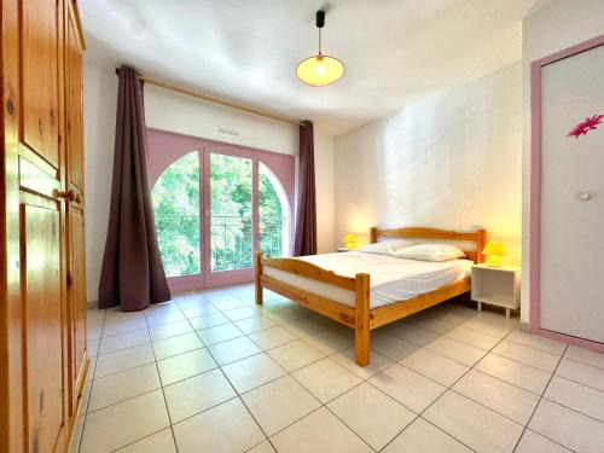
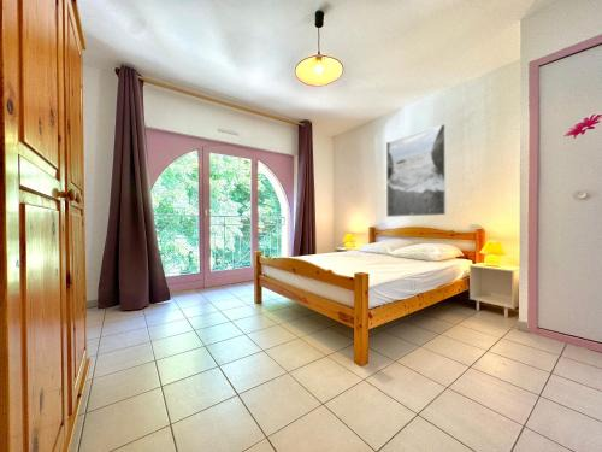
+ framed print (413, 175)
